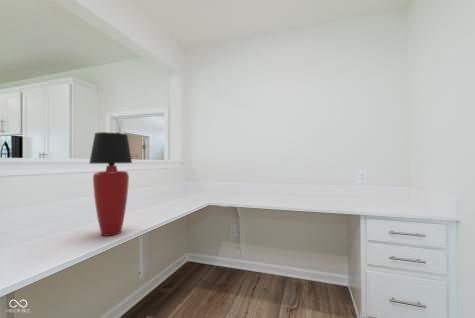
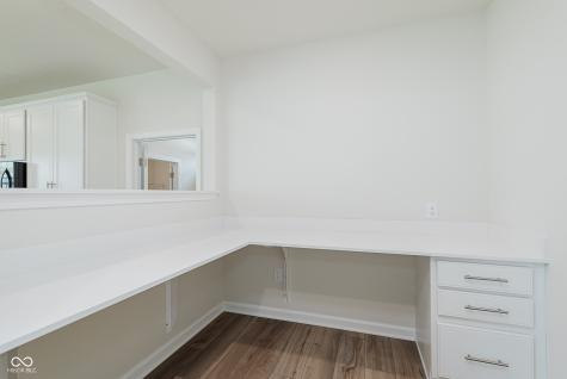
- table lamp (111, 183)
